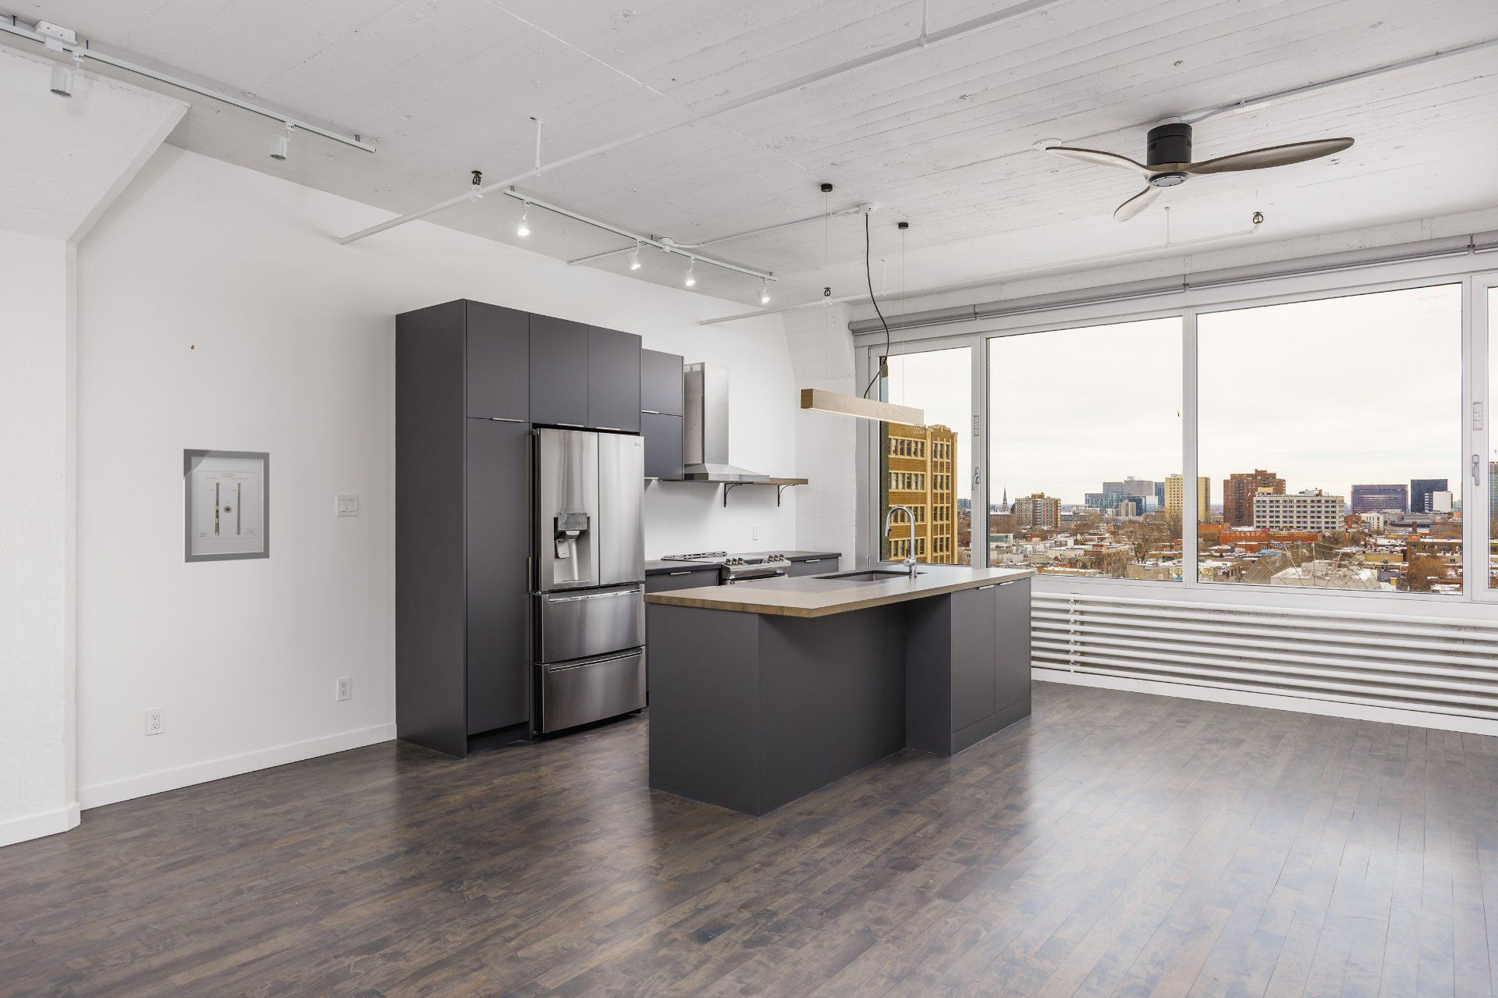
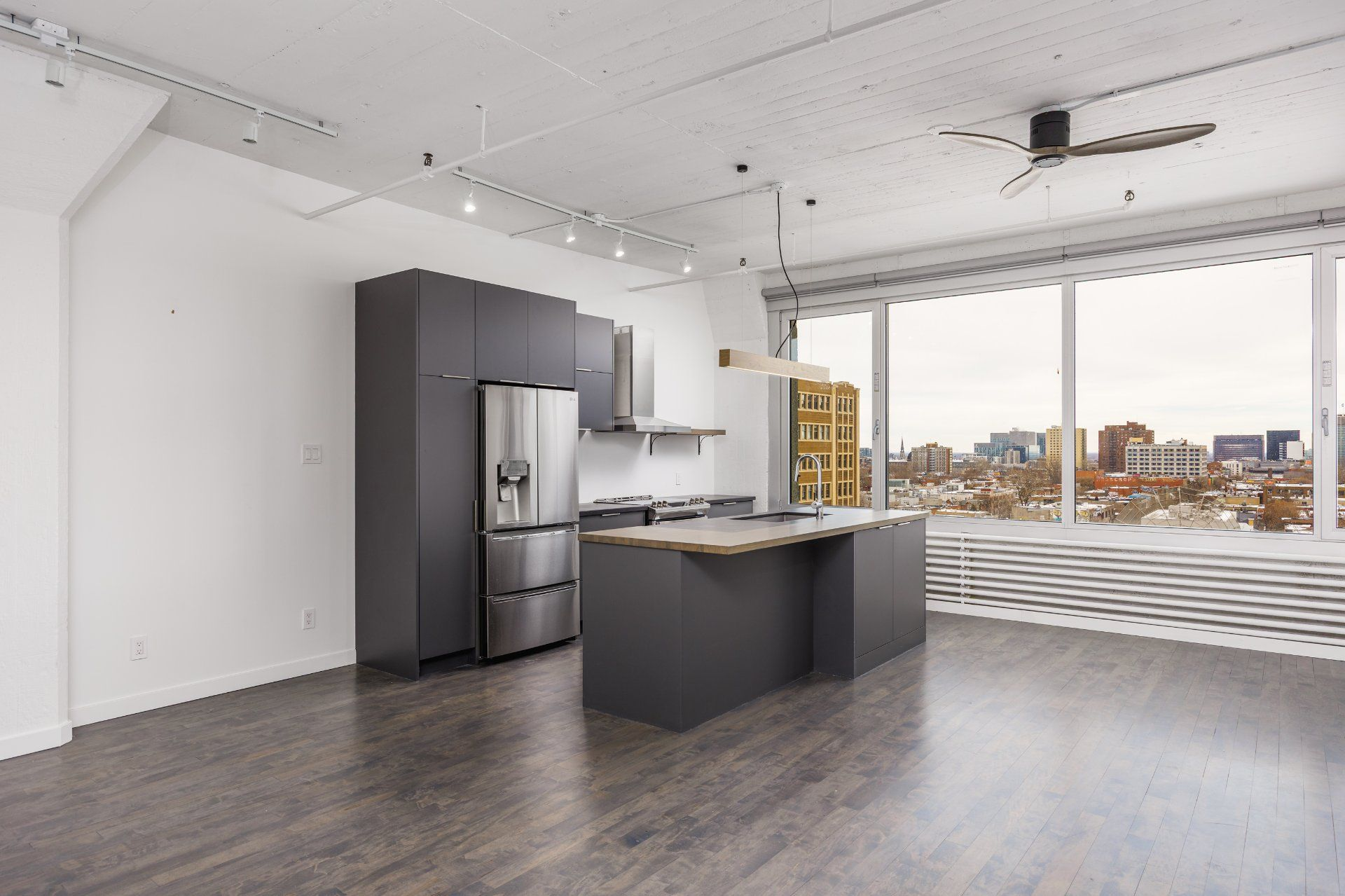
- wall art (228, 505)
